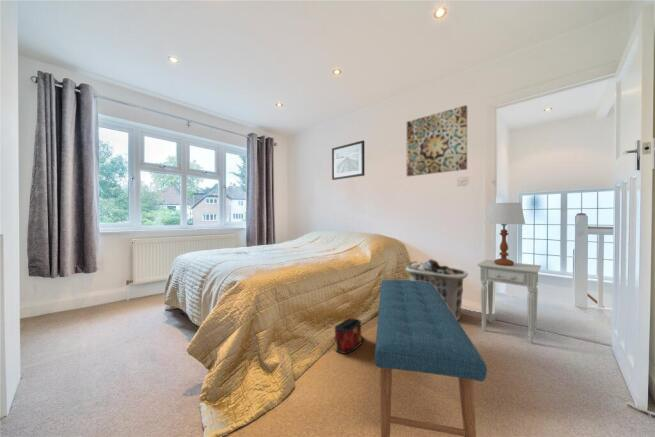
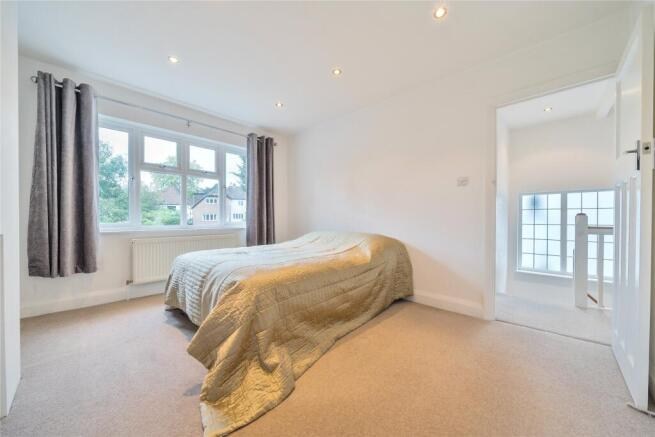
- clothes hamper (435, 287)
- table lamp (504, 233)
- bench (413, 335)
- wall art (347, 161)
- bag (349, 333)
- wall art (434, 143)
- nightstand (513, 284)
